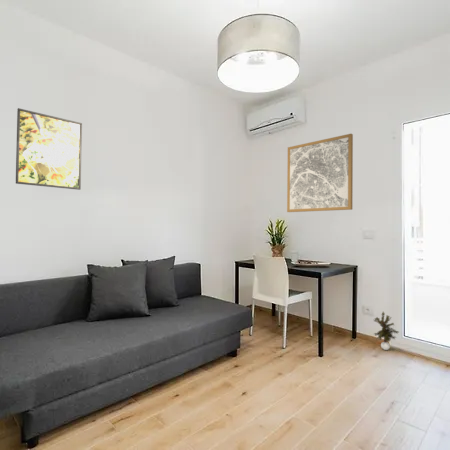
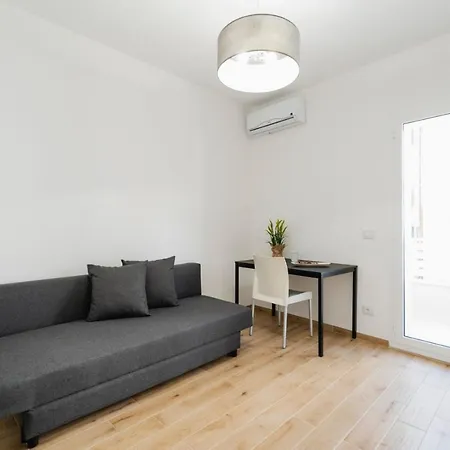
- potted plant (384, 331)
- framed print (50, 151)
- wall art (317, 176)
